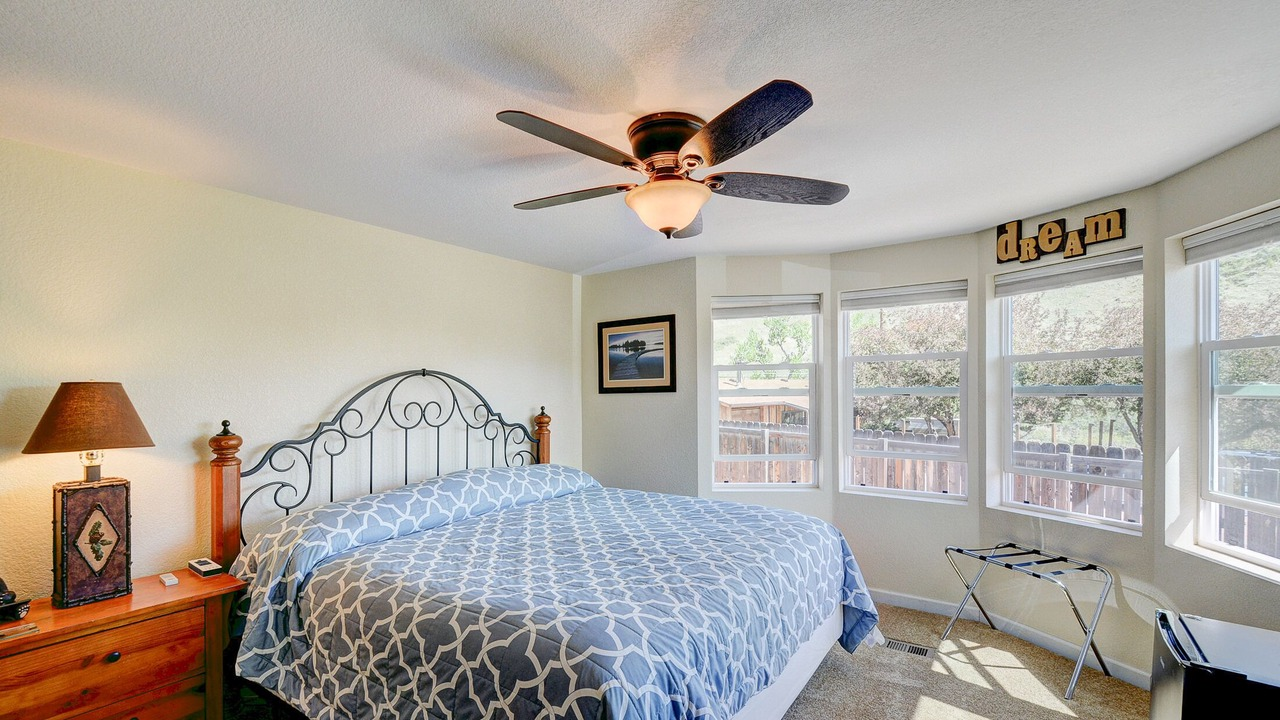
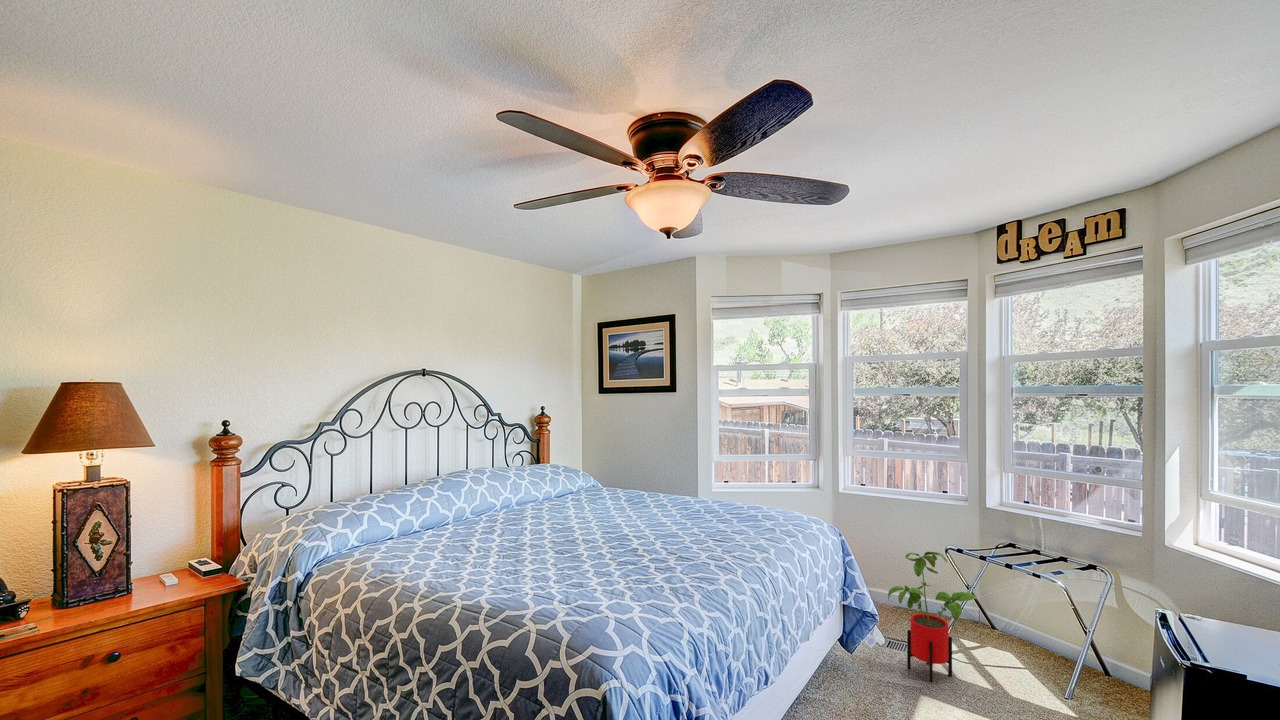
+ house plant (931, 615)
